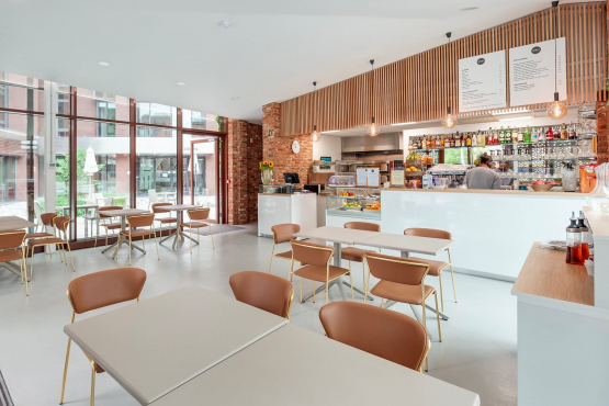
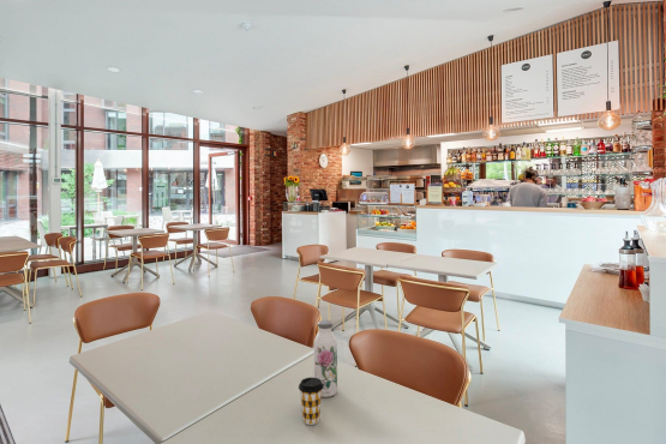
+ coffee cup (311, 401)
+ water bottle (325, 356)
